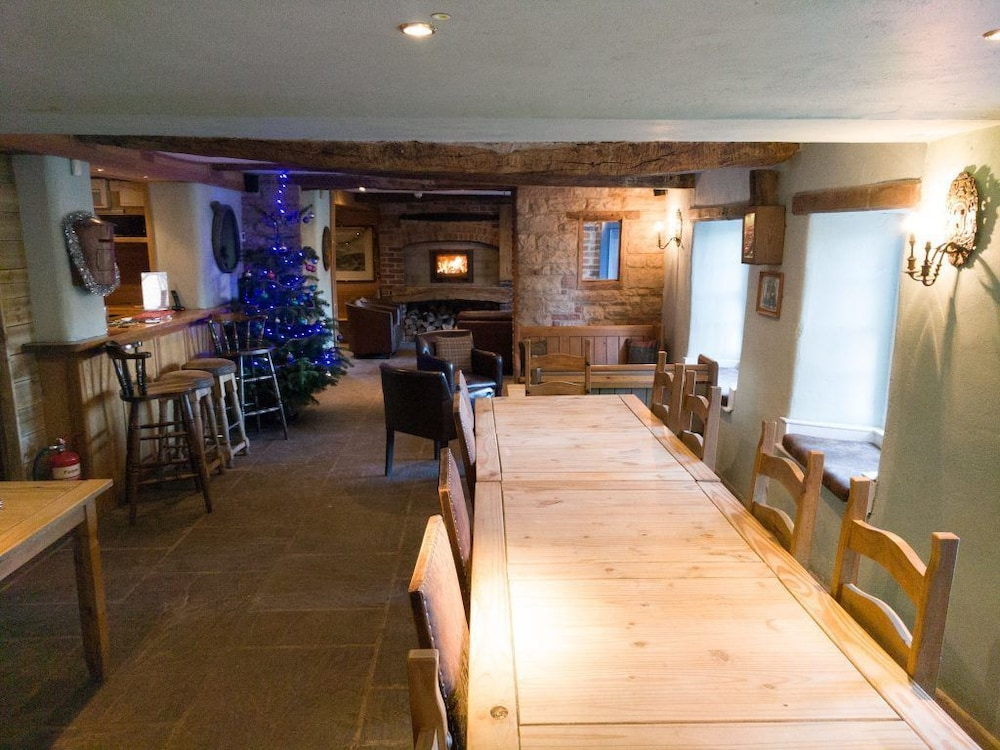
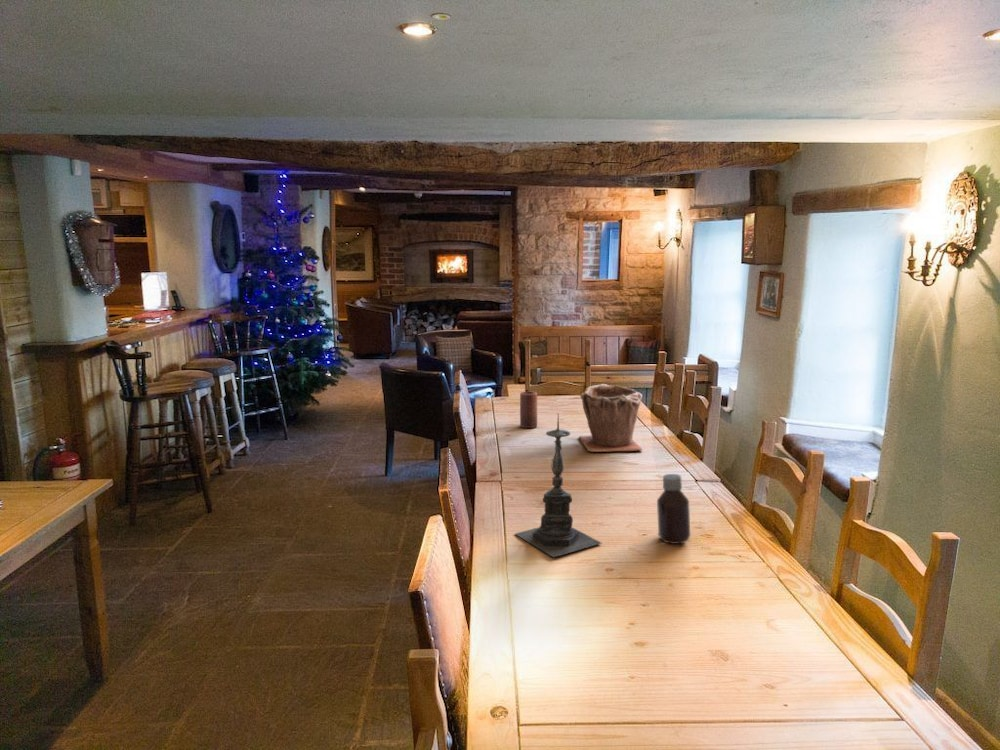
+ candle (528, 409)
+ candle holder (558, 476)
+ bottle (674, 508)
+ plant pot (610, 416)
